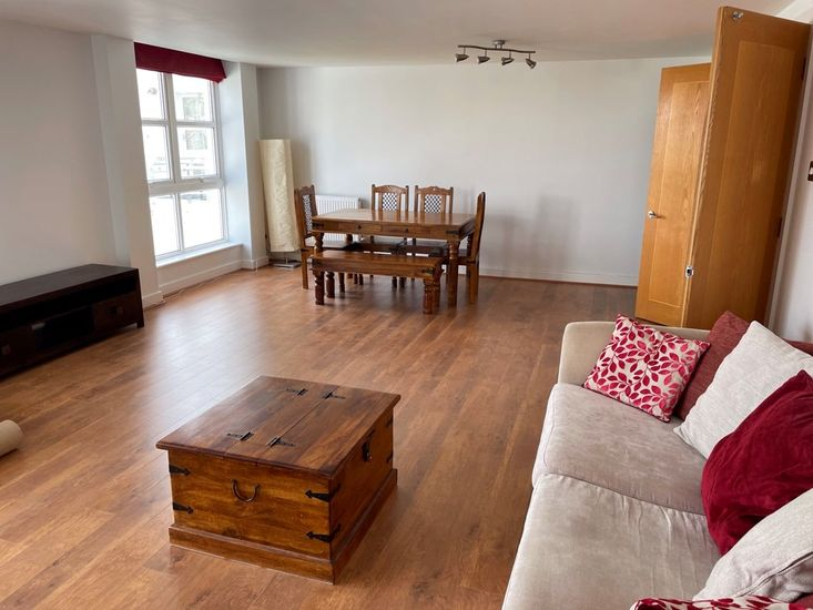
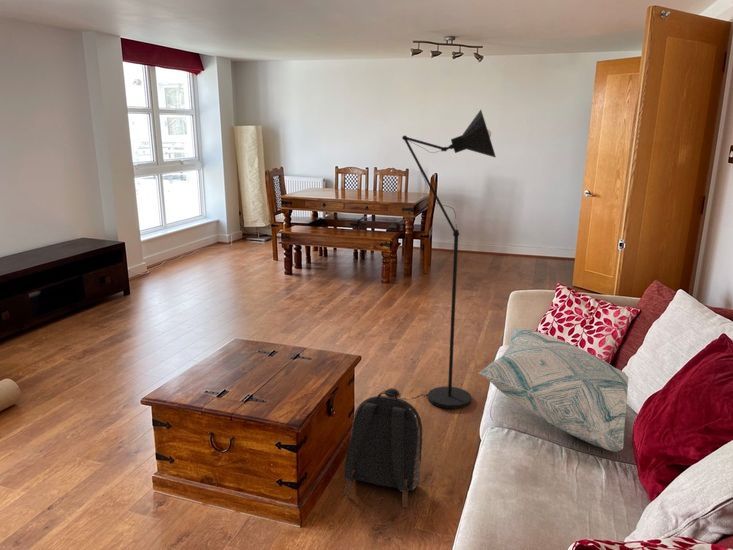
+ backpack (384, 441)
+ floor lamp (453, 262)
+ decorative pillow (558, 382)
